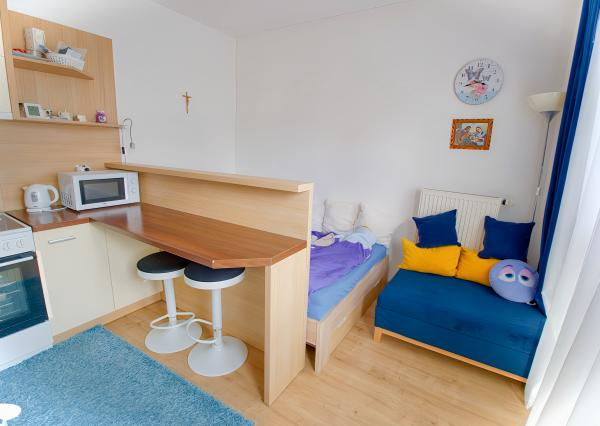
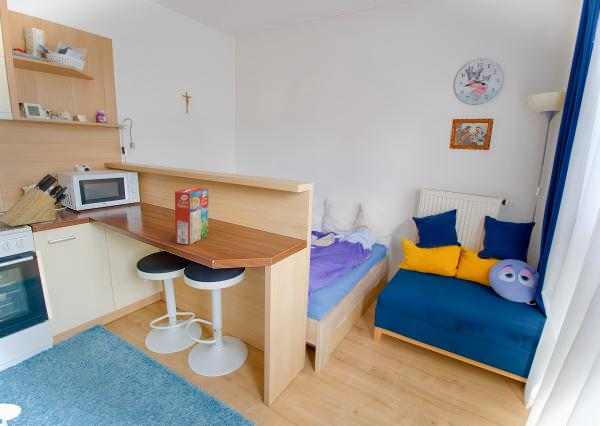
+ cereal box (192, 215)
+ knife block (34, 198)
